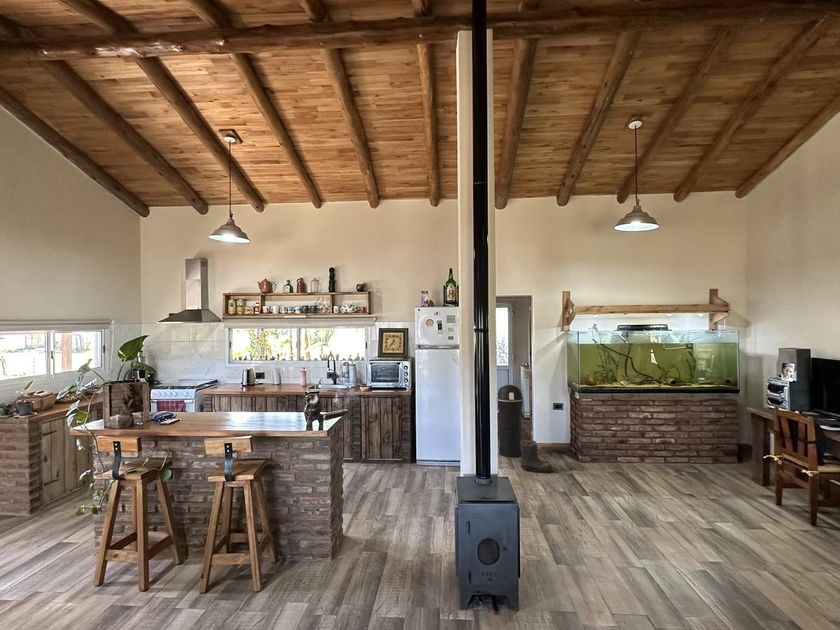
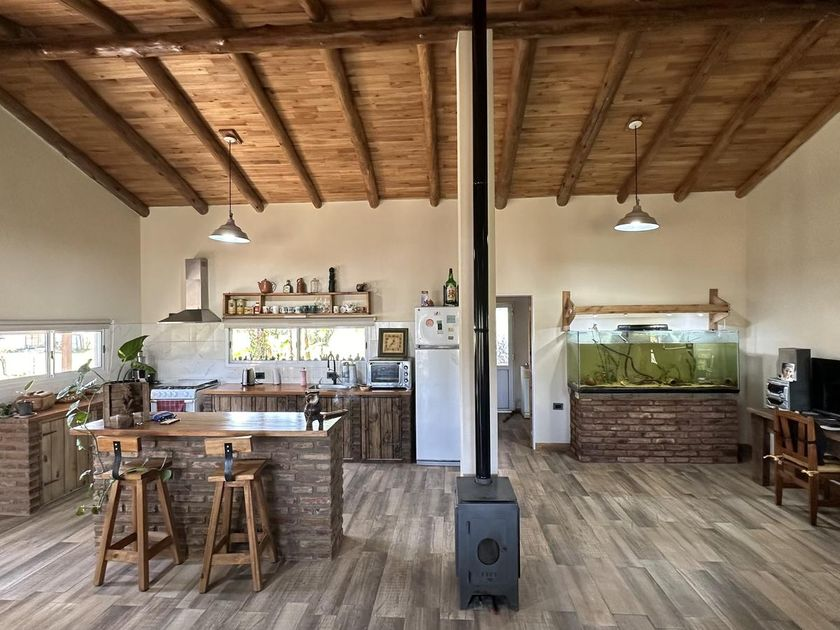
- trash can (510, 419)
- boots (536, 455)
